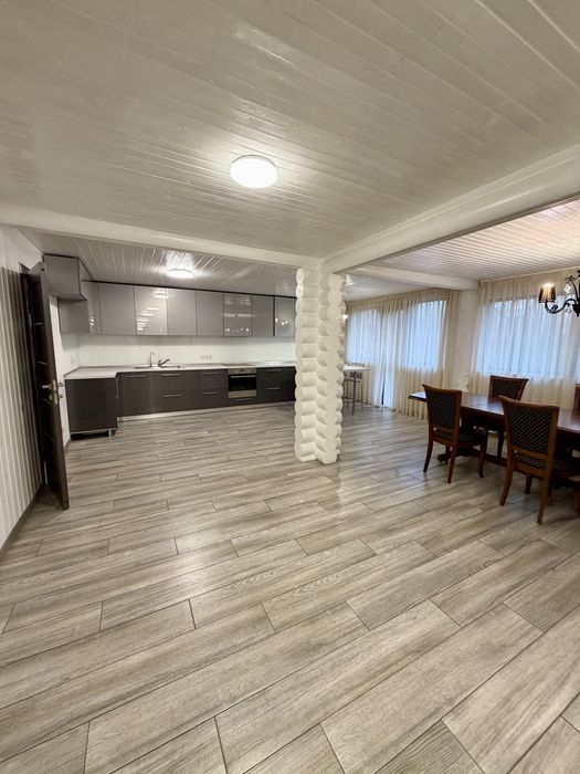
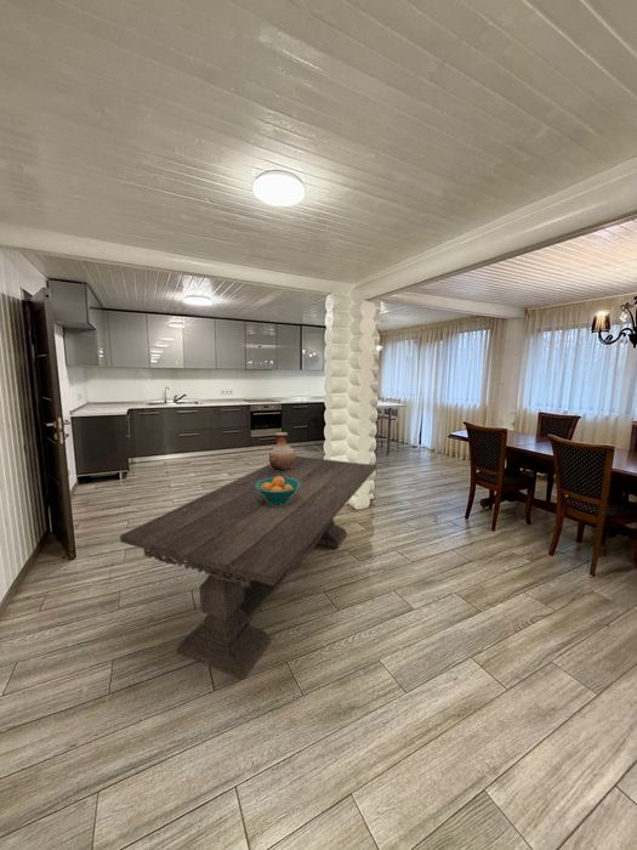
+ fruit bowl (278, 488)
+ dining table (284, 534)
+ vase (281, 450)
